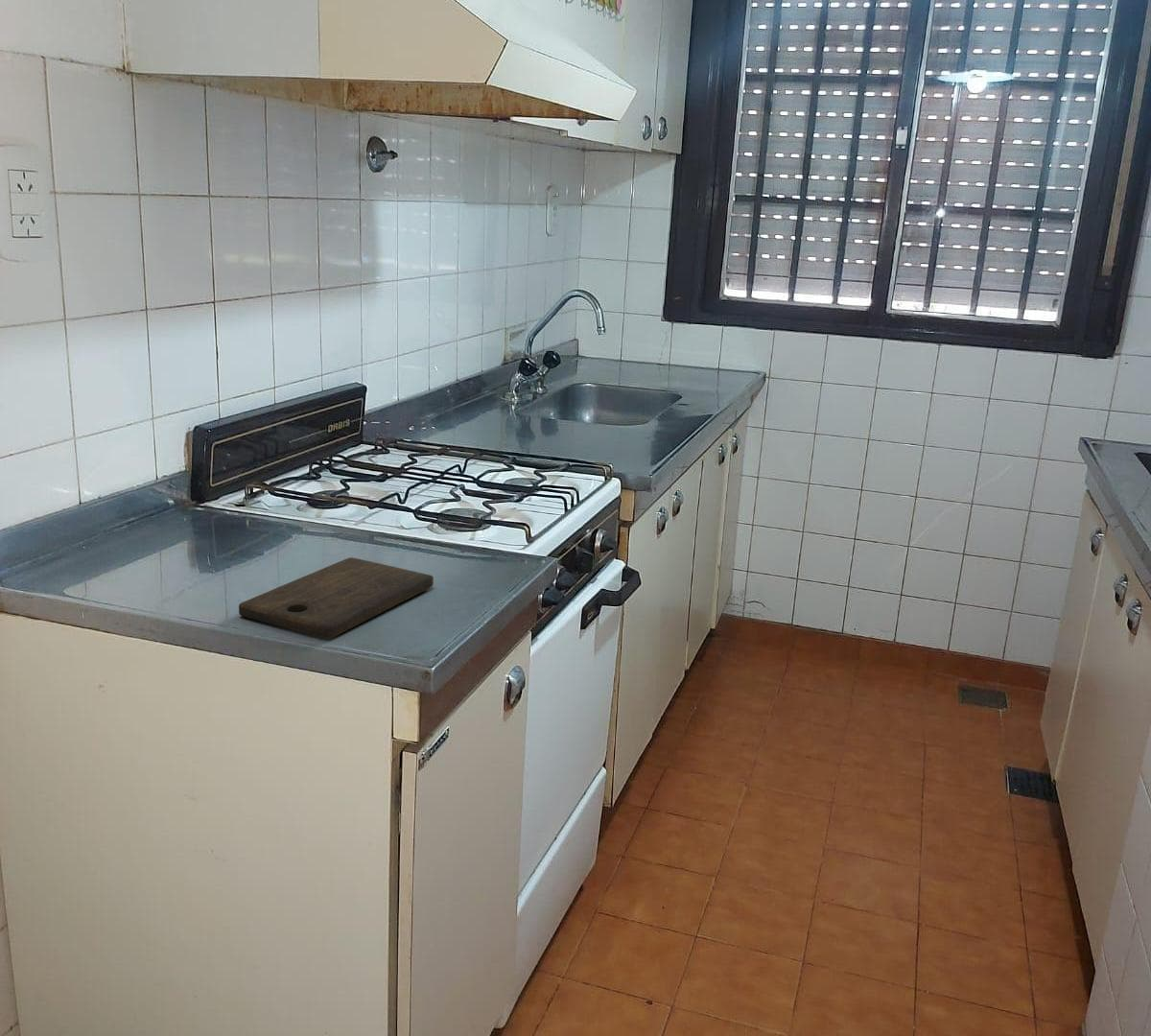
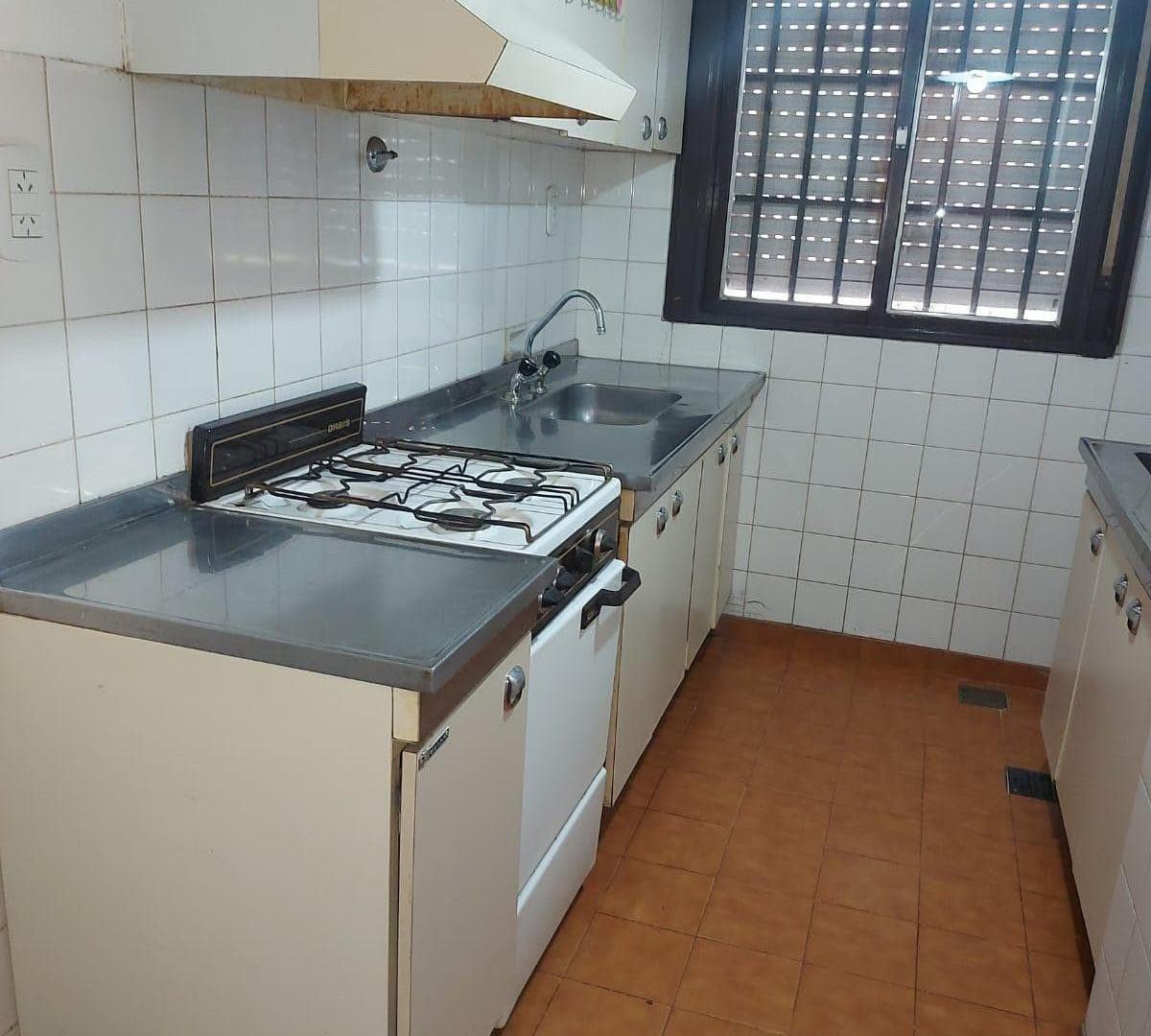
- cutting board (341, 594)
